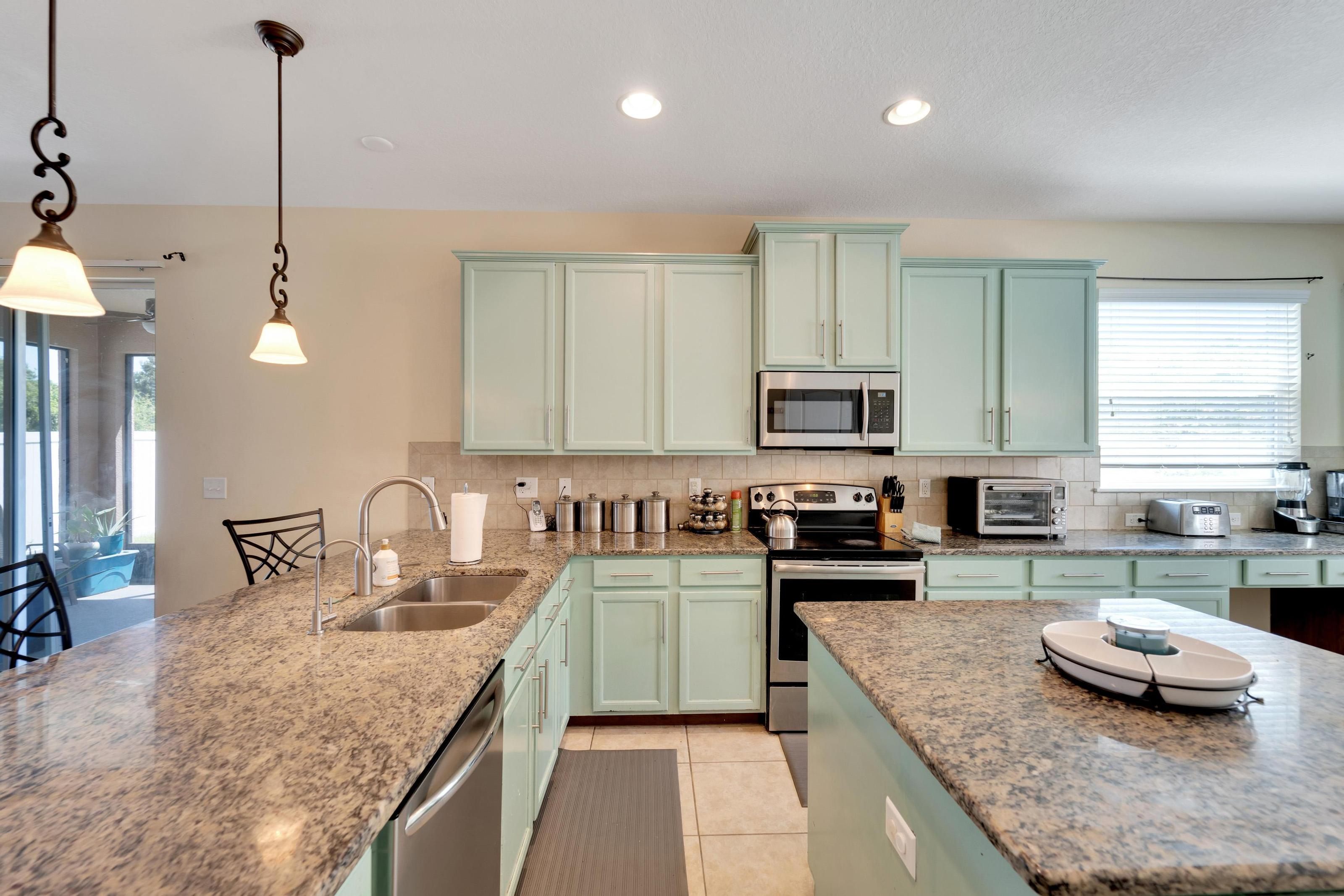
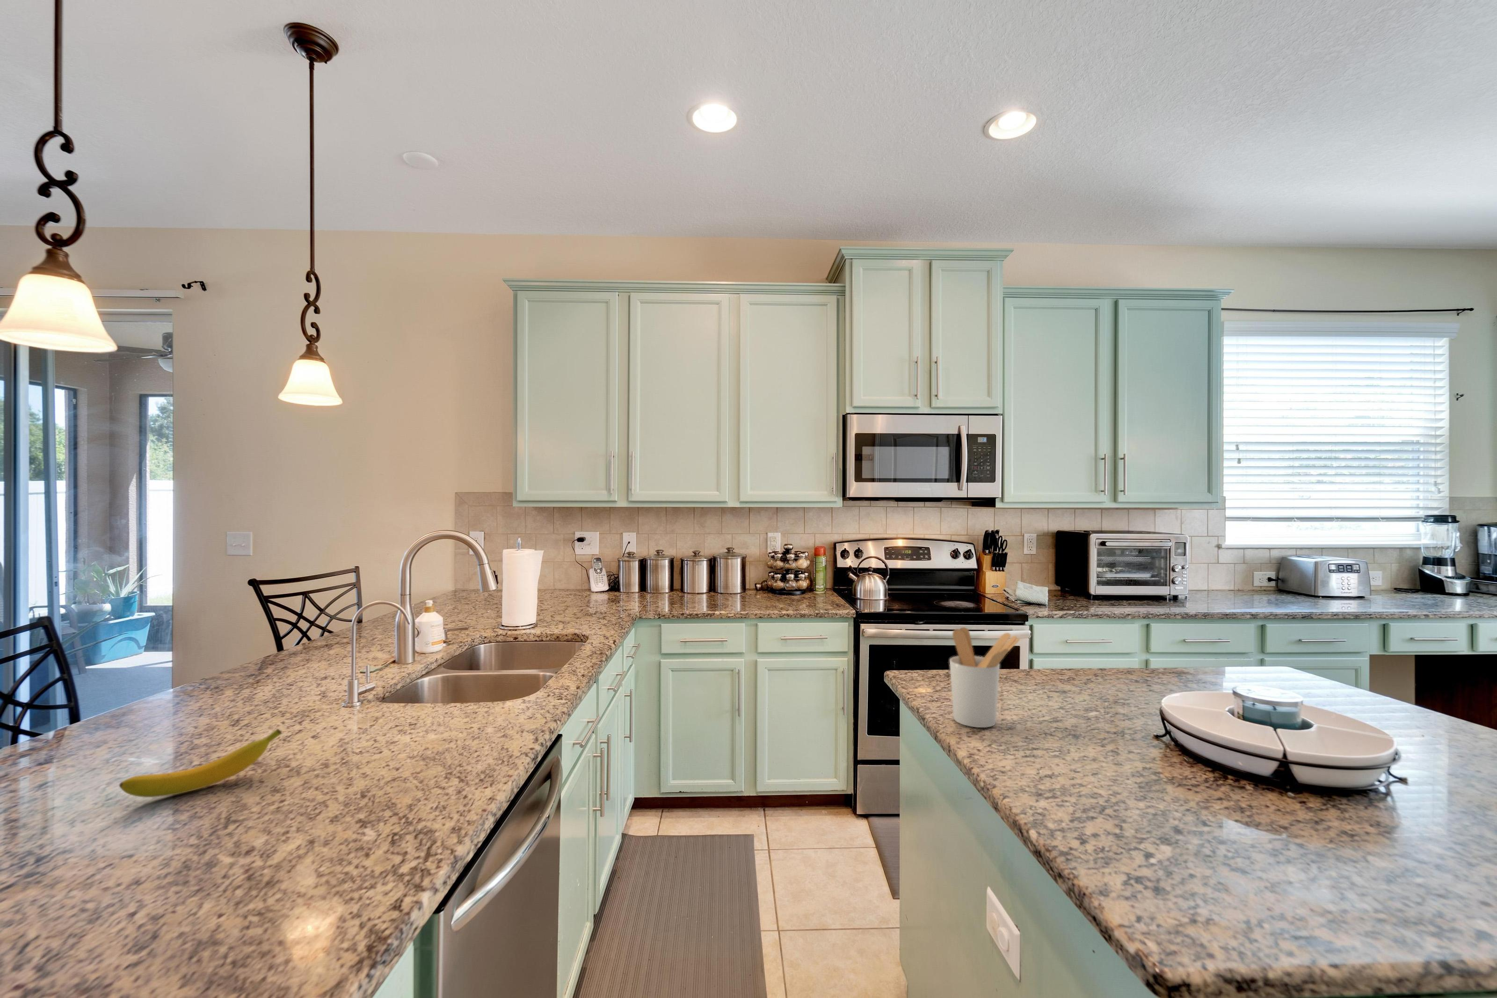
+ banana (206, 765)
+ utensil holder (986, 675)
